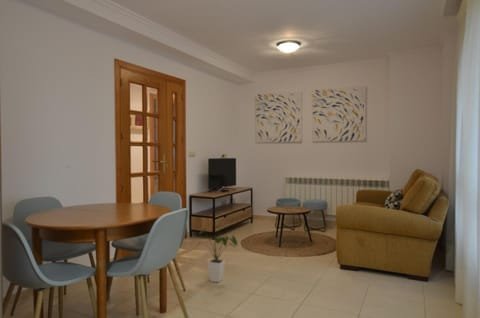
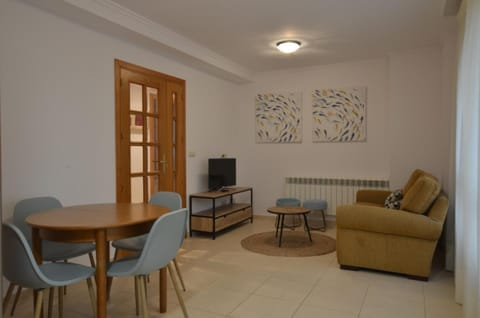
- house plant (215, 256)
